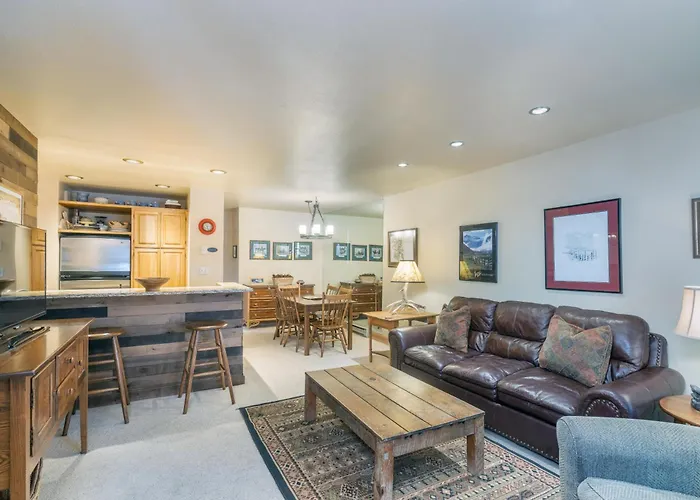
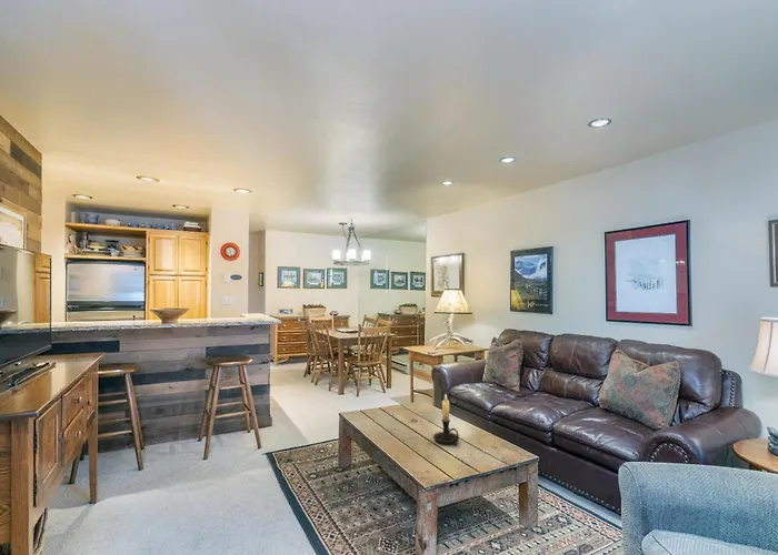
+ candle holder (448, 417)
